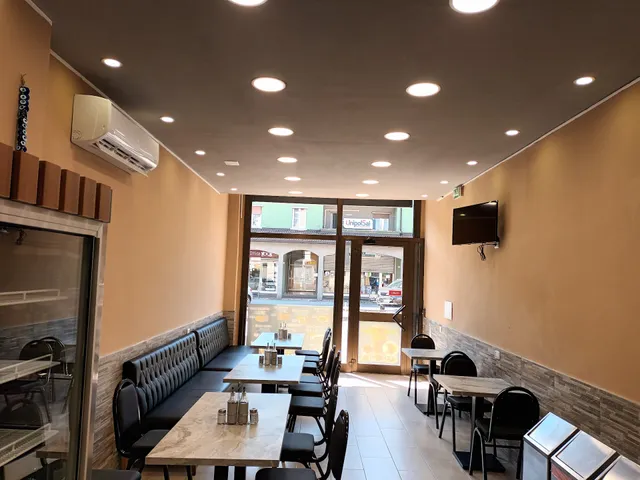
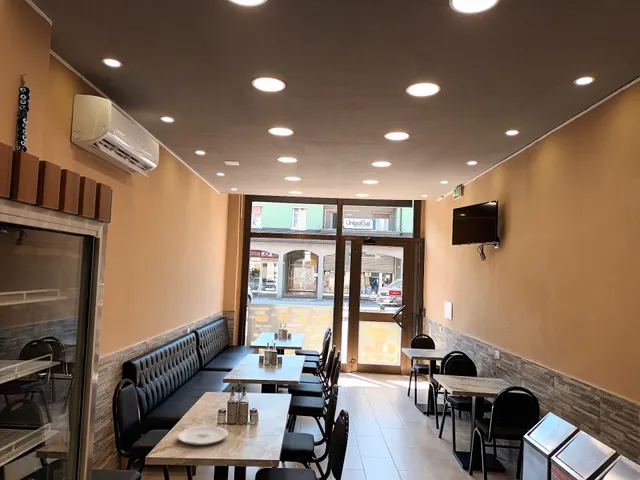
+ plate (202, 436)
